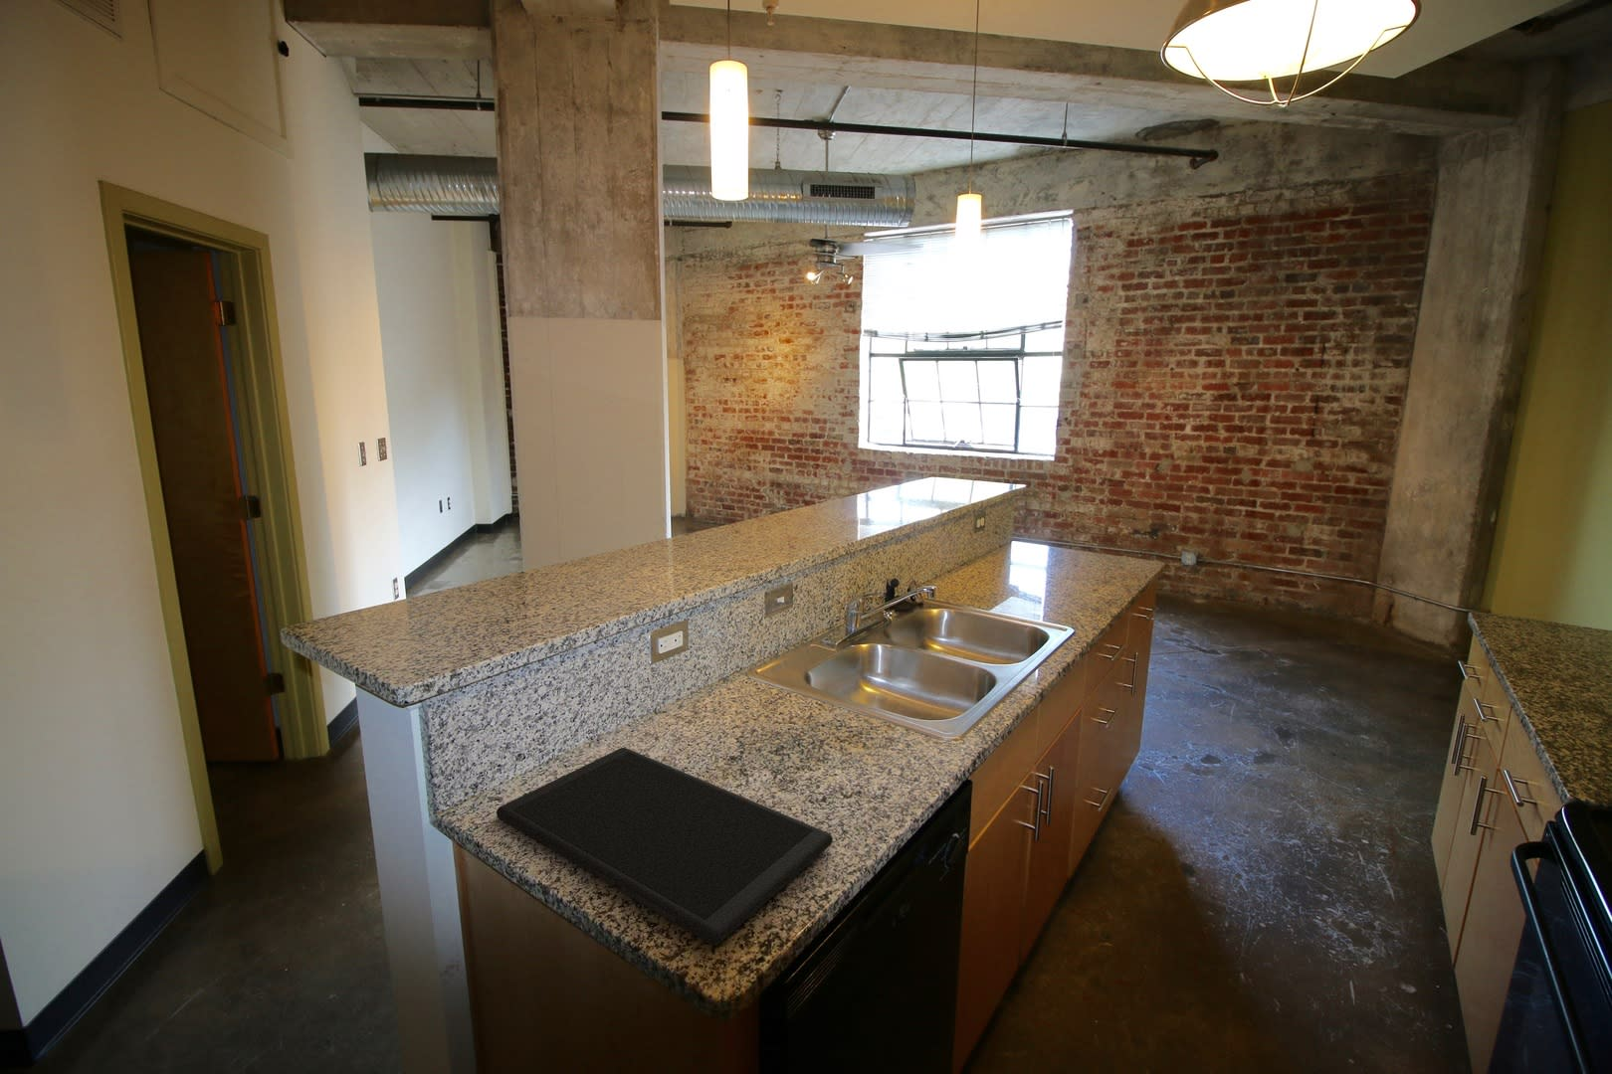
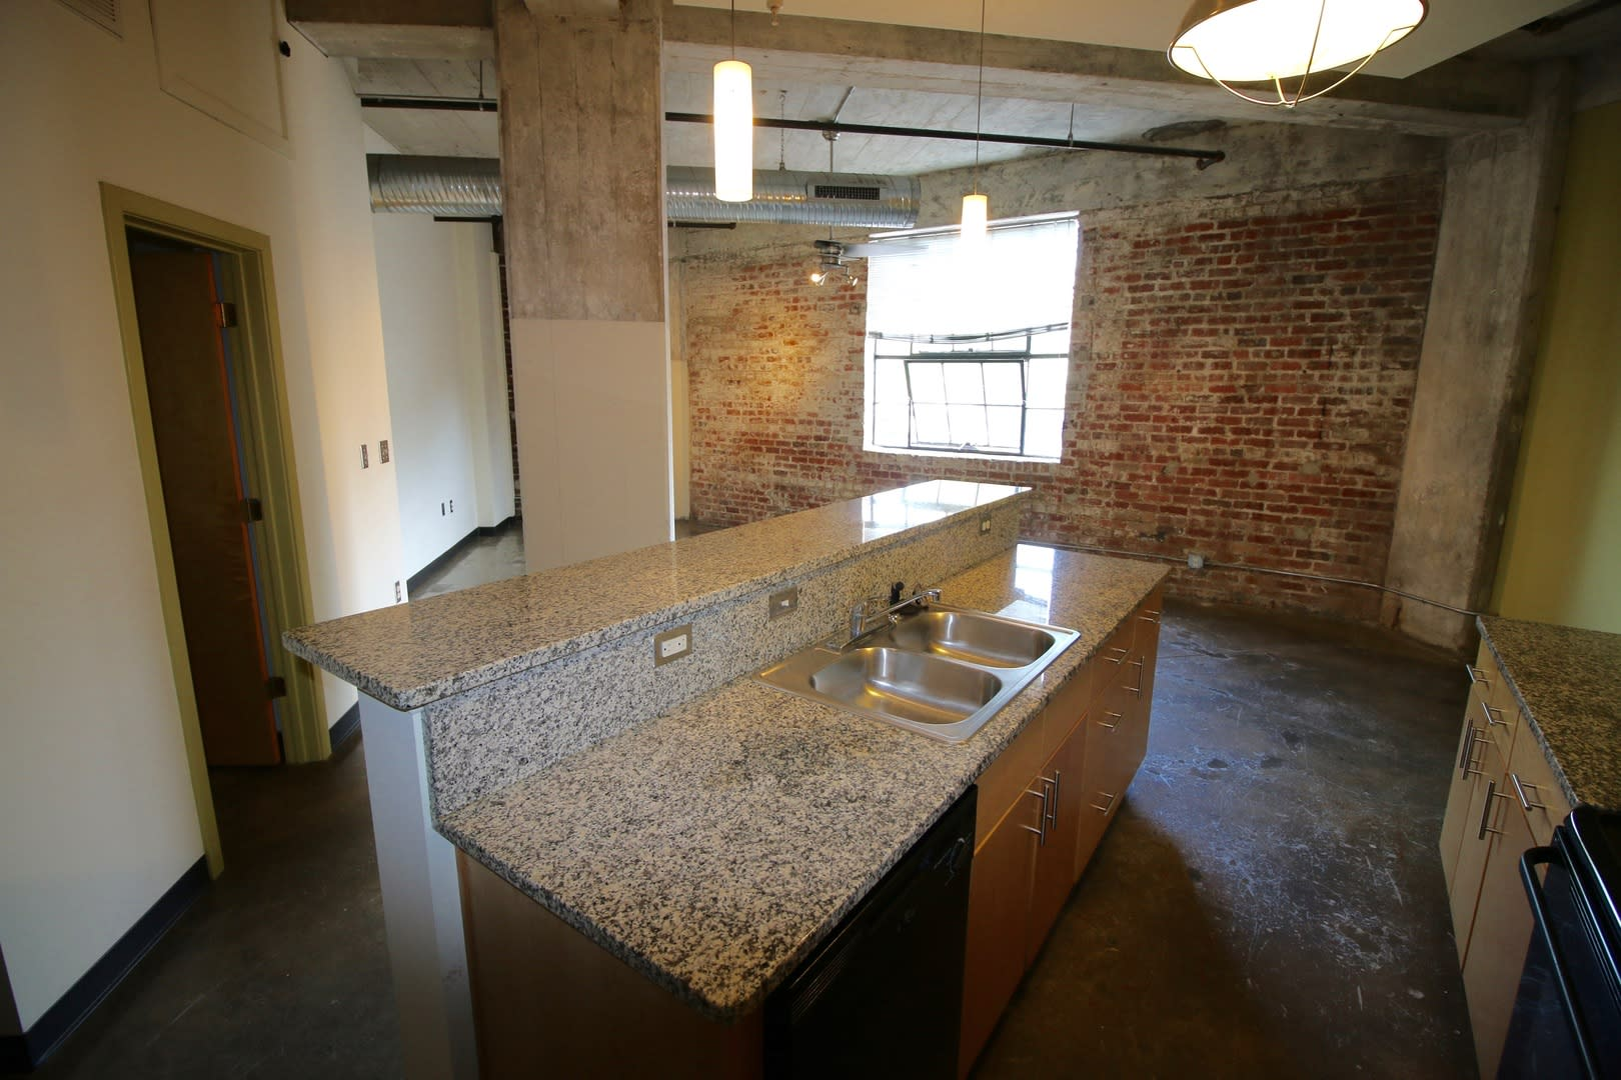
- cutting board (658, 826)
